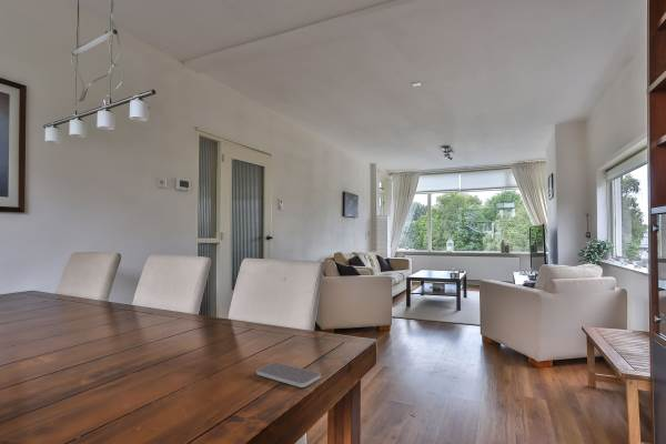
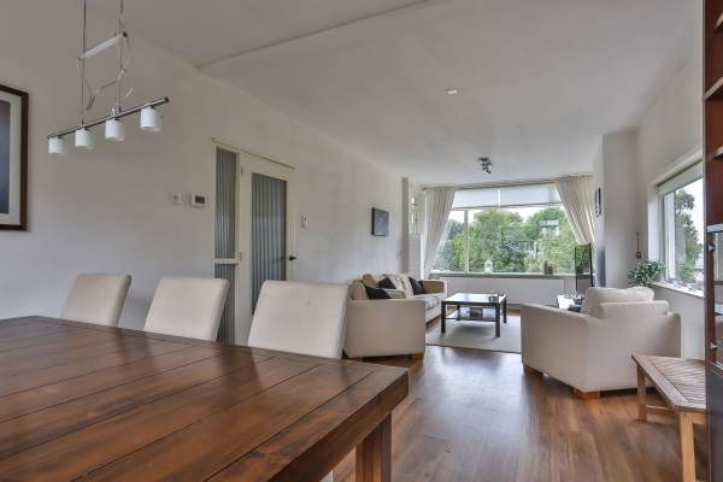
- smartphone (287, 373)
